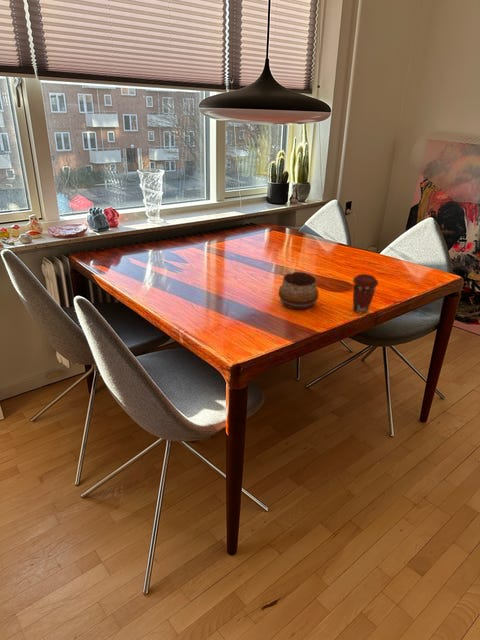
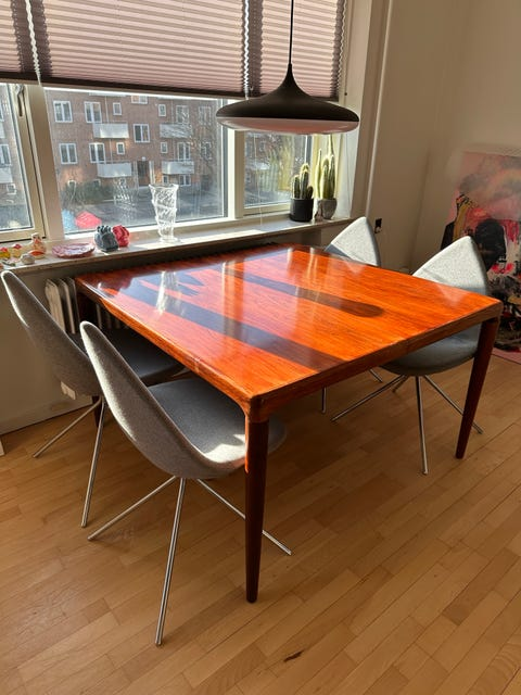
- coffee cup (363, 294)
- decorative bowl (298, 290)
